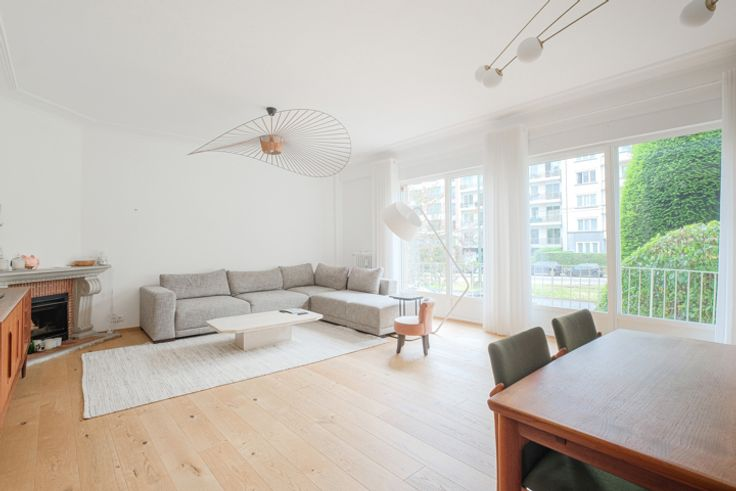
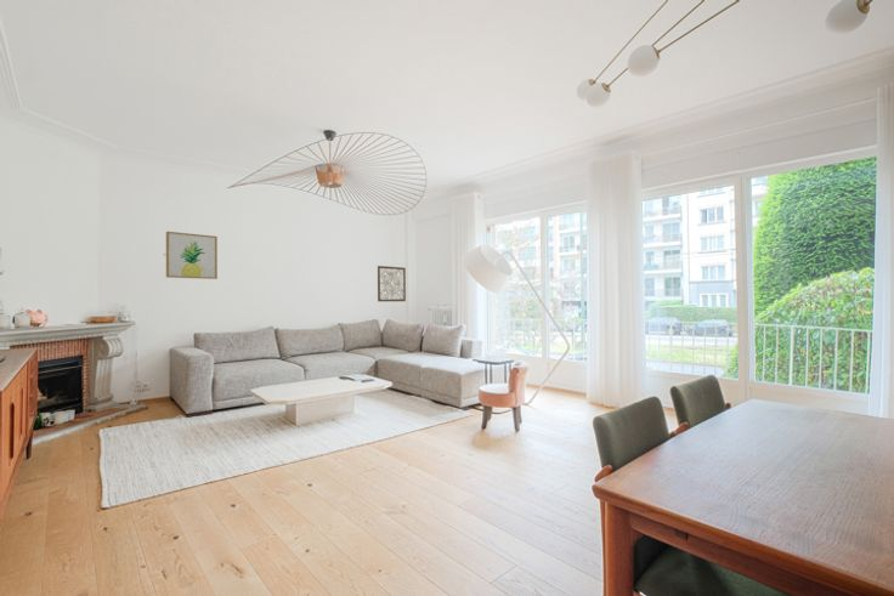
+ wall art (192, 256)
+ wall art (390, 283)
